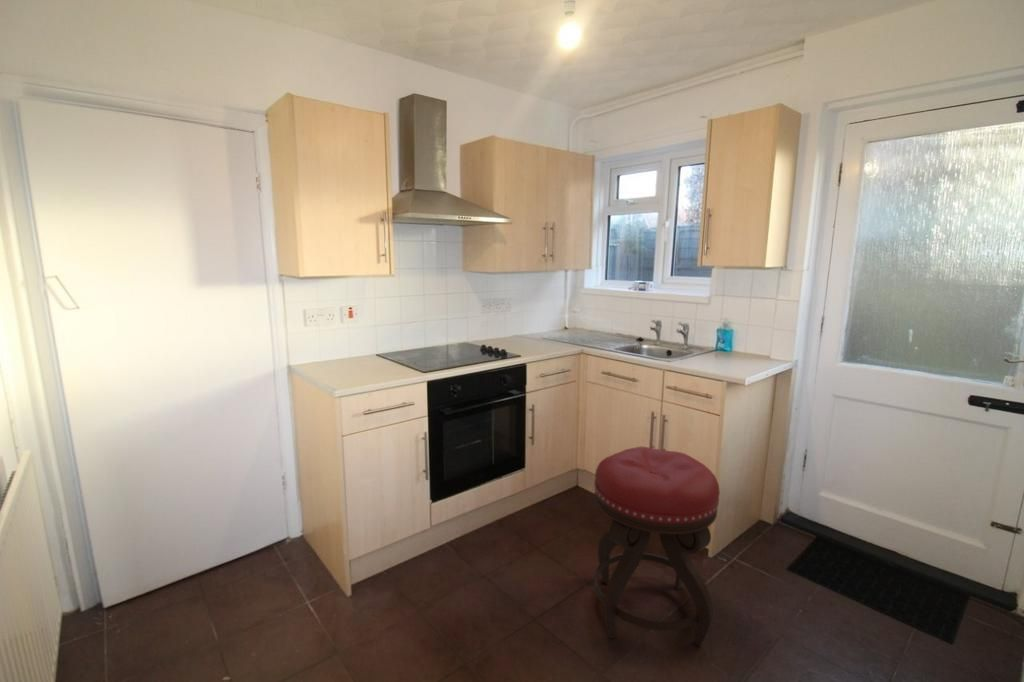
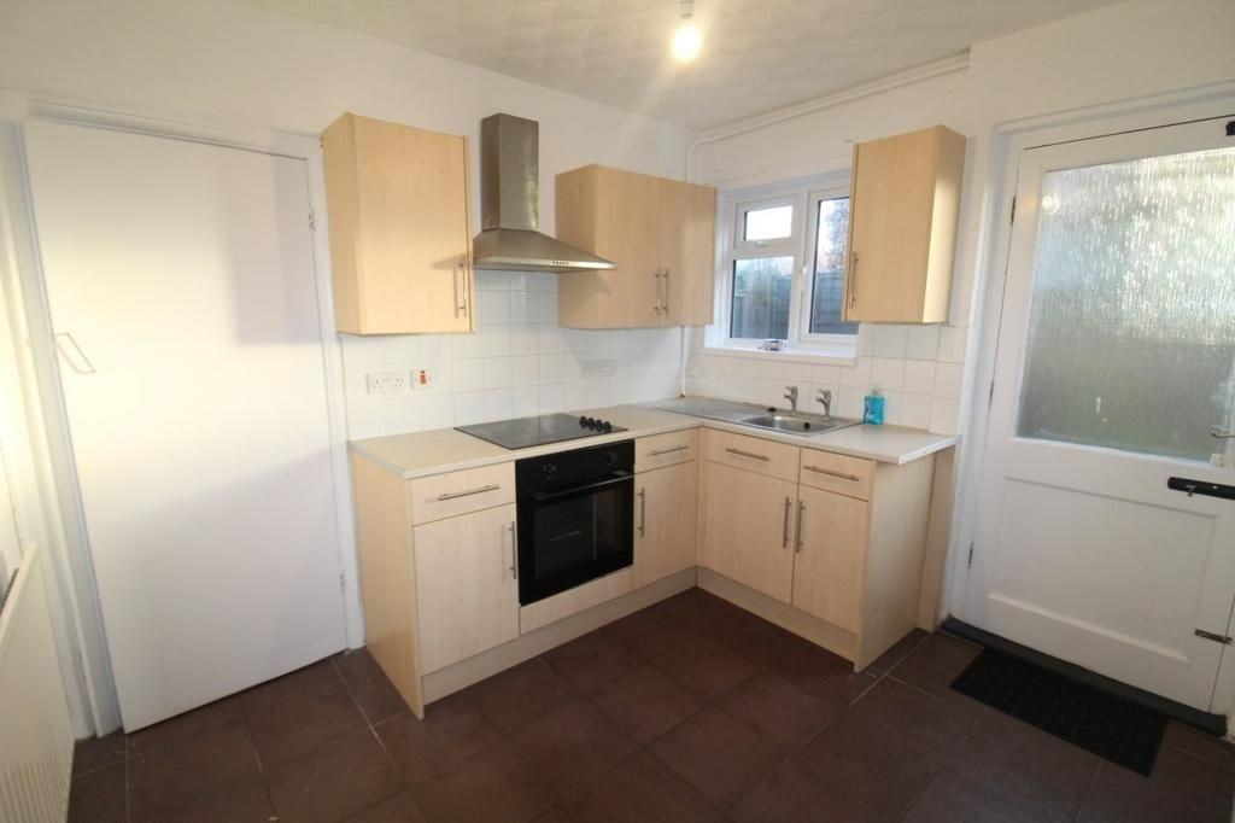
- stool (649, 538)
